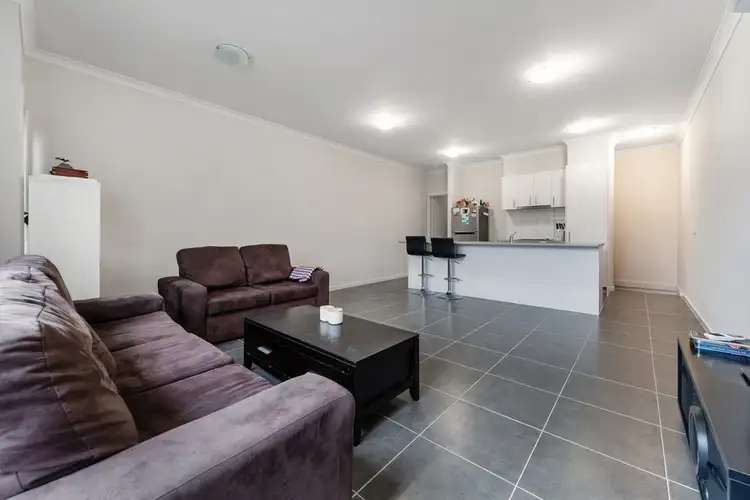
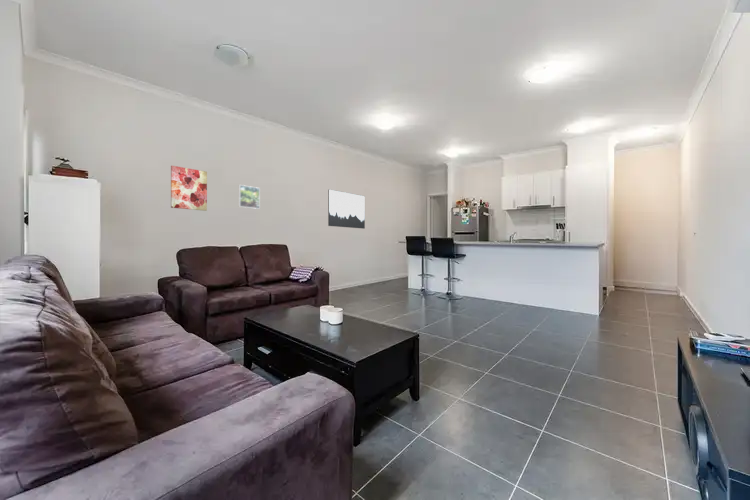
+ wall art (189, 189)
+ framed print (249, 197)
+ wall art (347, 210)
